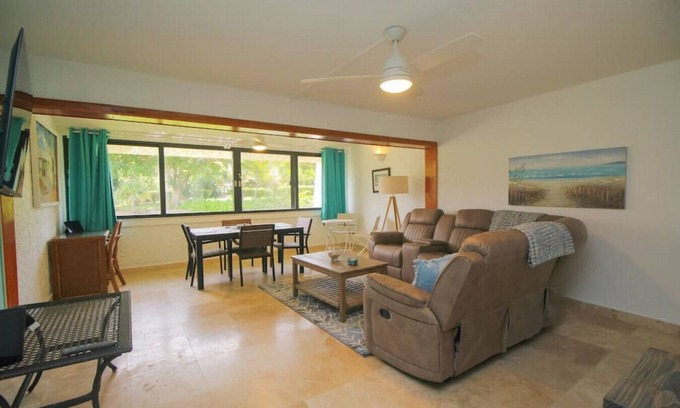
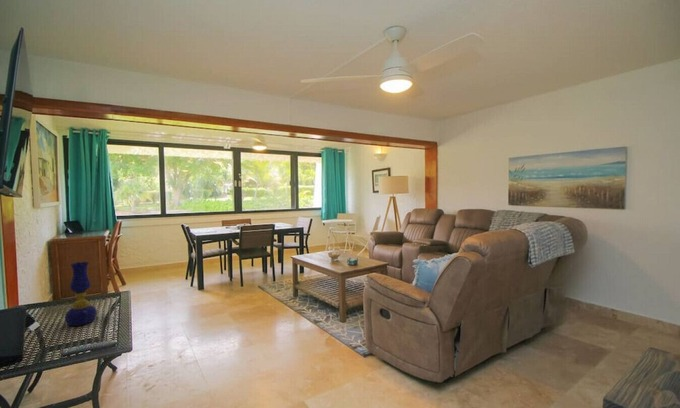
+ oil lamp (81, 293)
